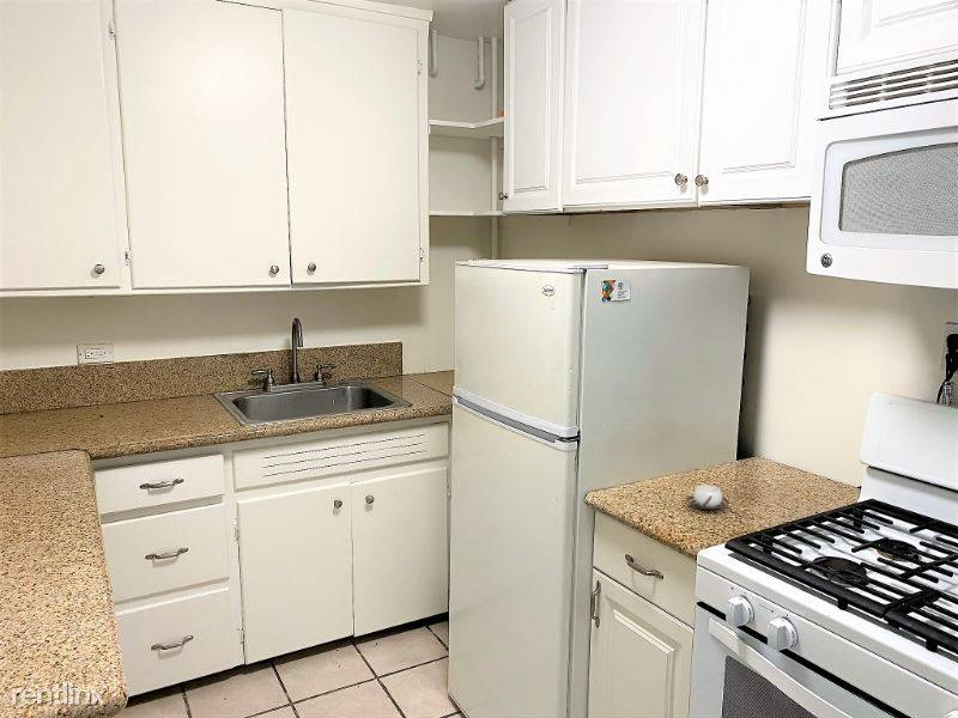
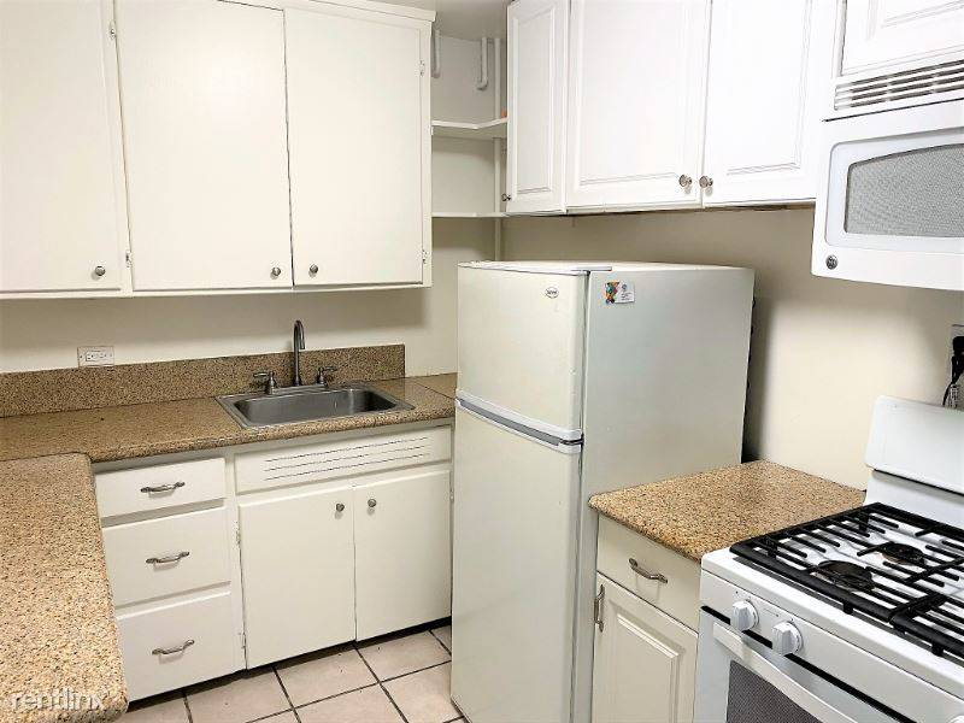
- cup (708, 498)
